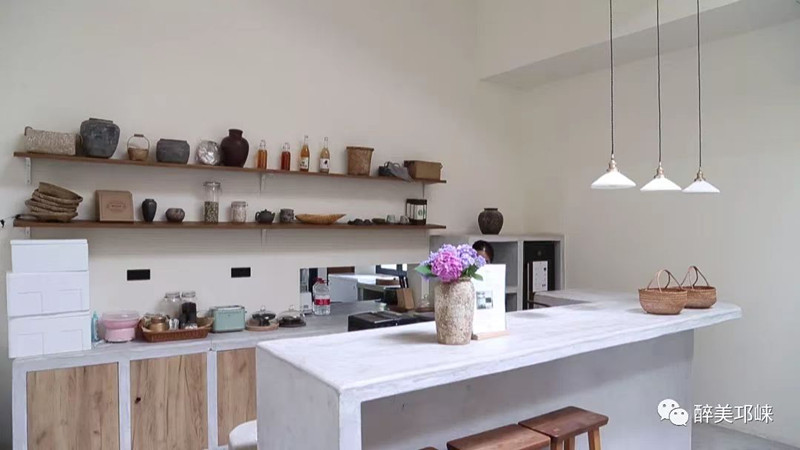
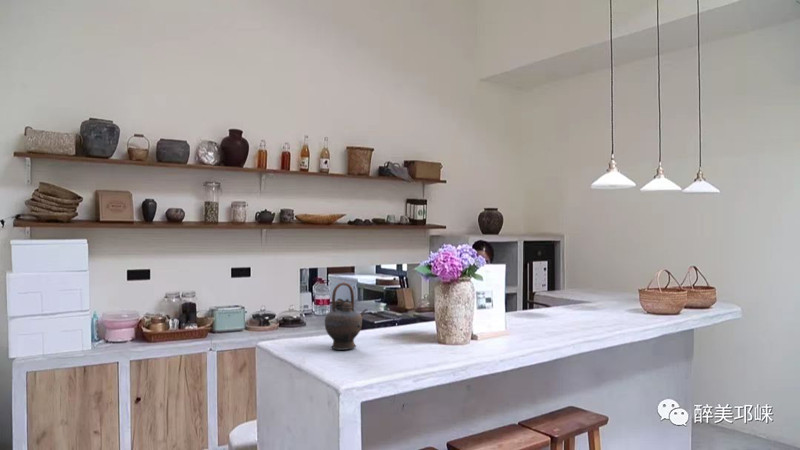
+ teapot (347, 314)
